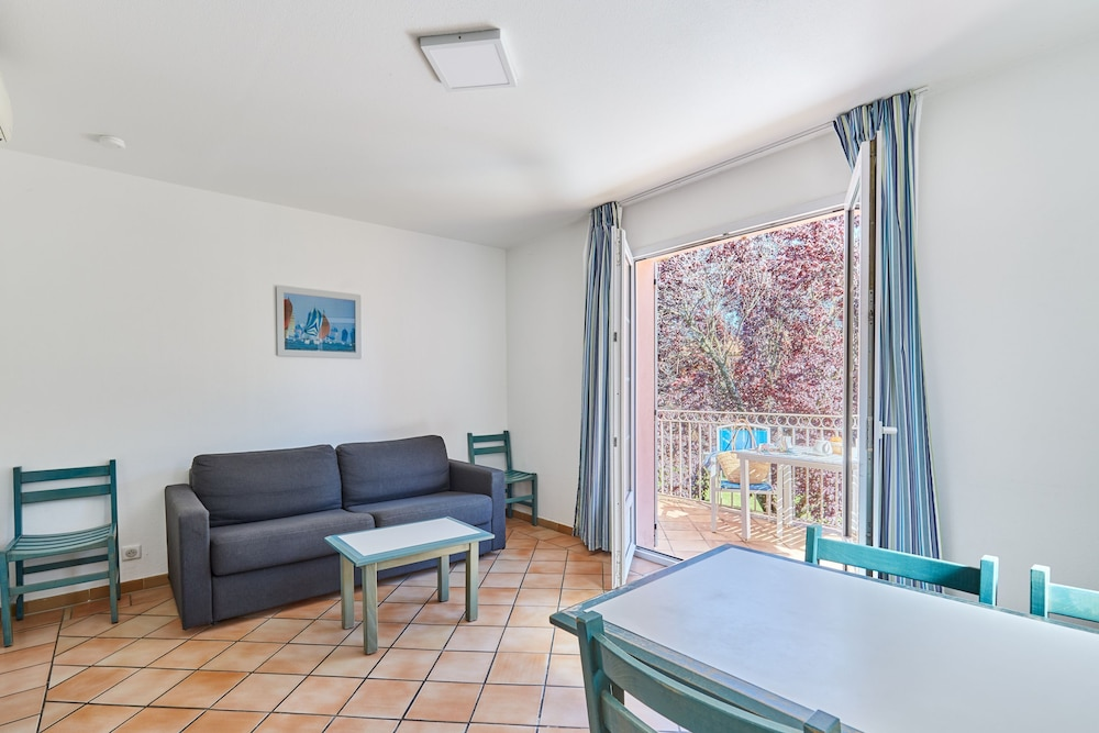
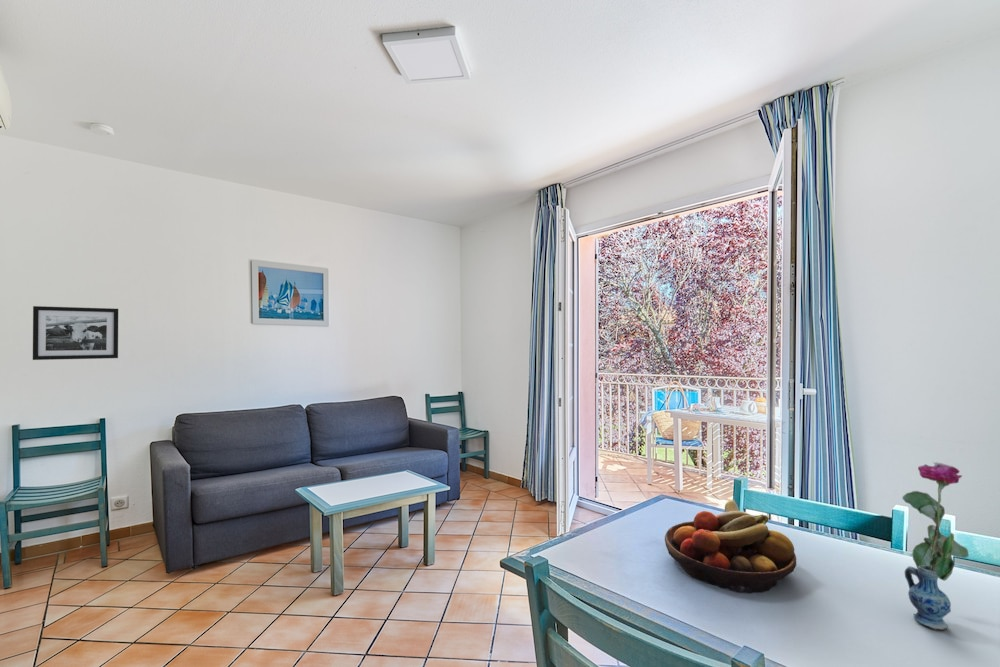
+ vase (937, 539)
+ fruit bowl (726, 538)
+ picture frame (77, 333)
